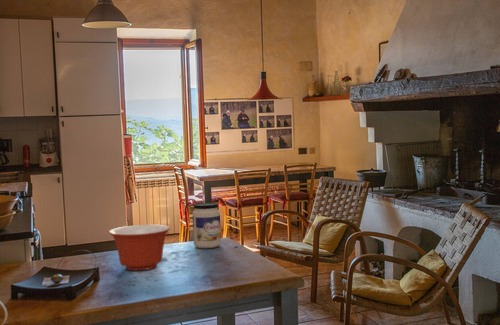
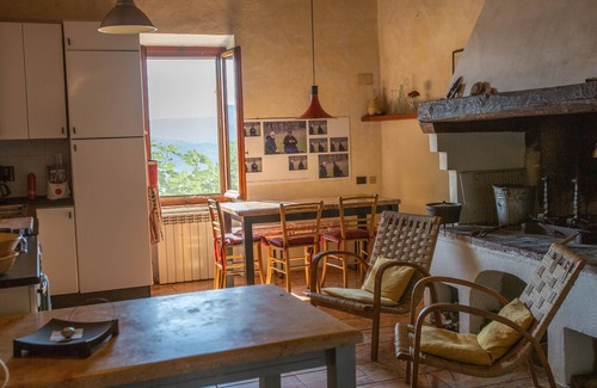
- mixing bowl (140, 248)
- jar (206, 225)
